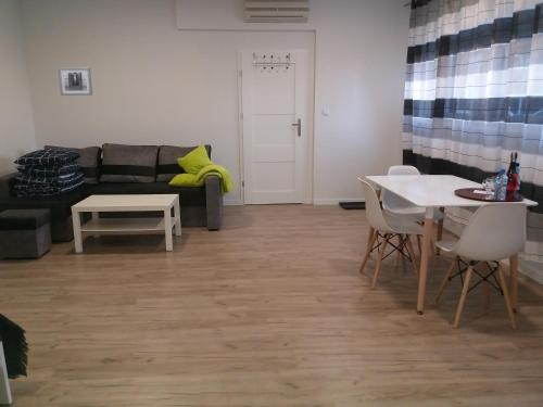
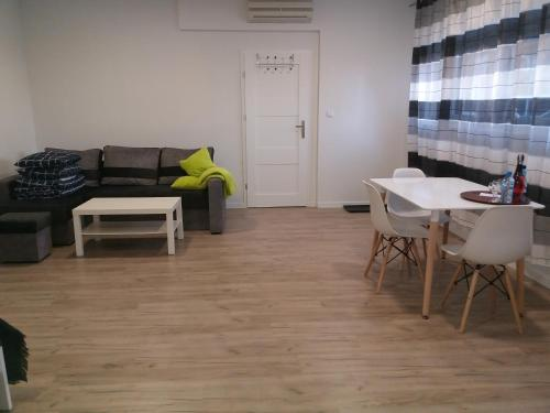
- wall art (75, 81)
